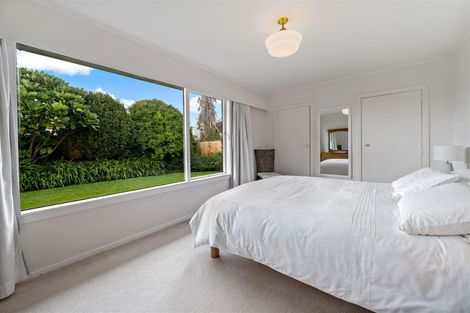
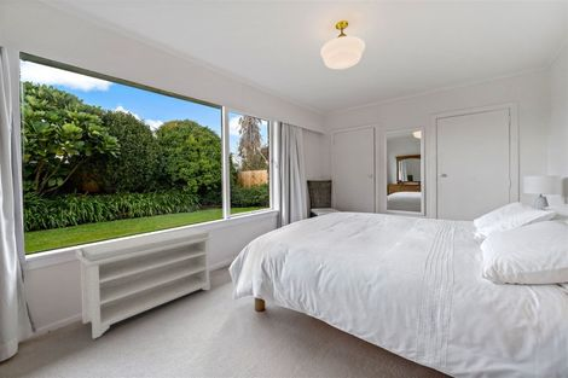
+ bench (153, 271)
